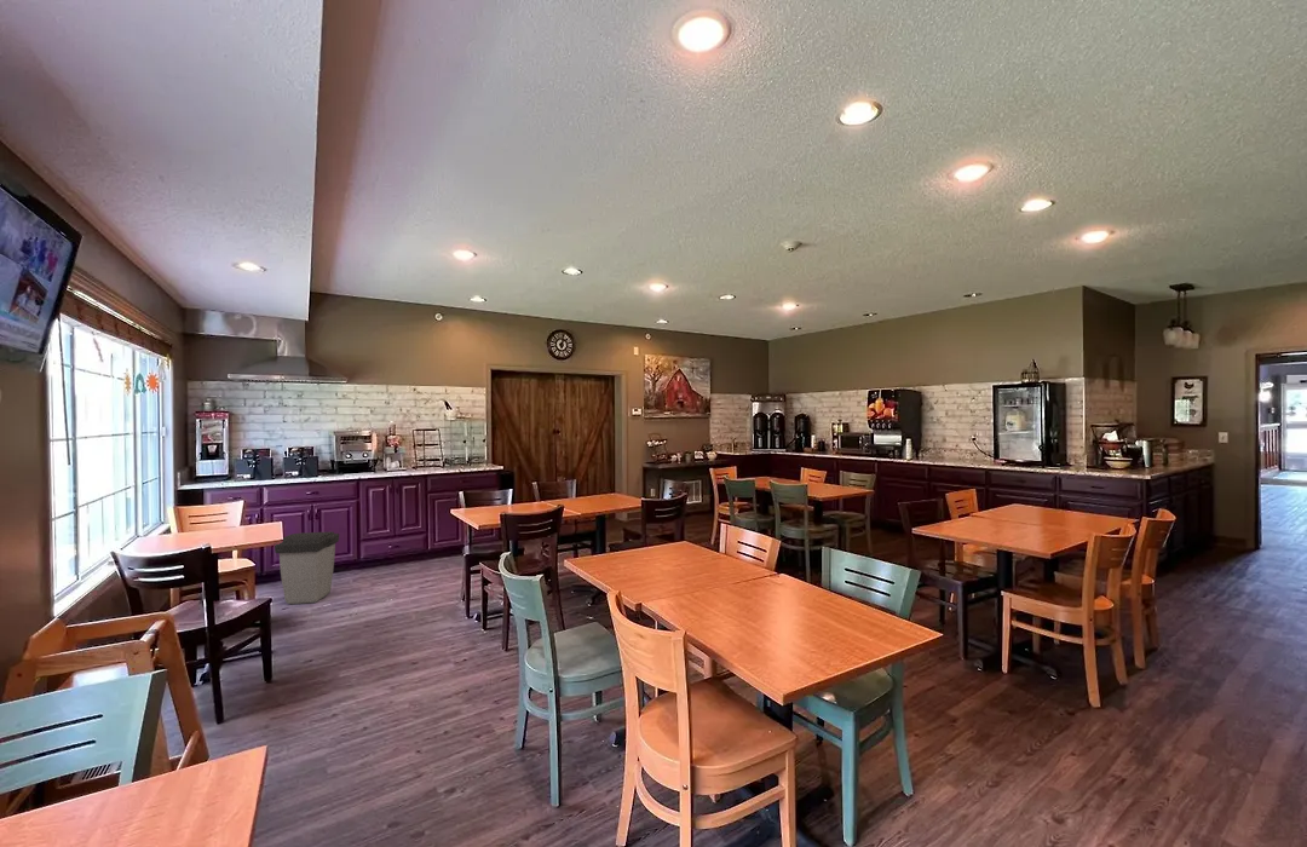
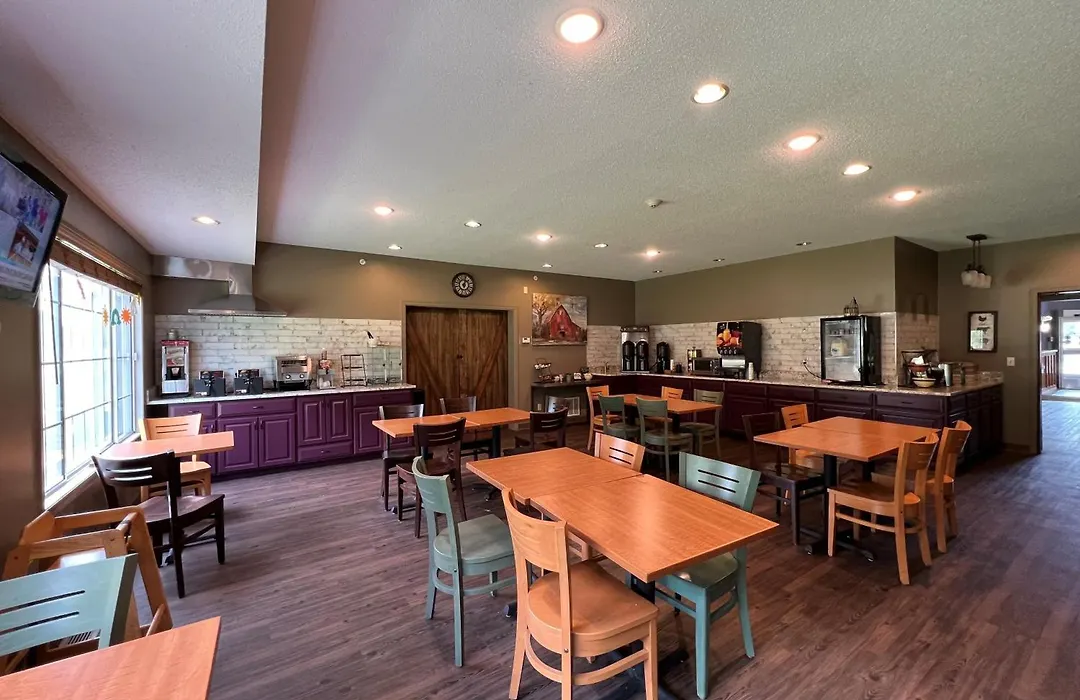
- trash can (310, 565)
